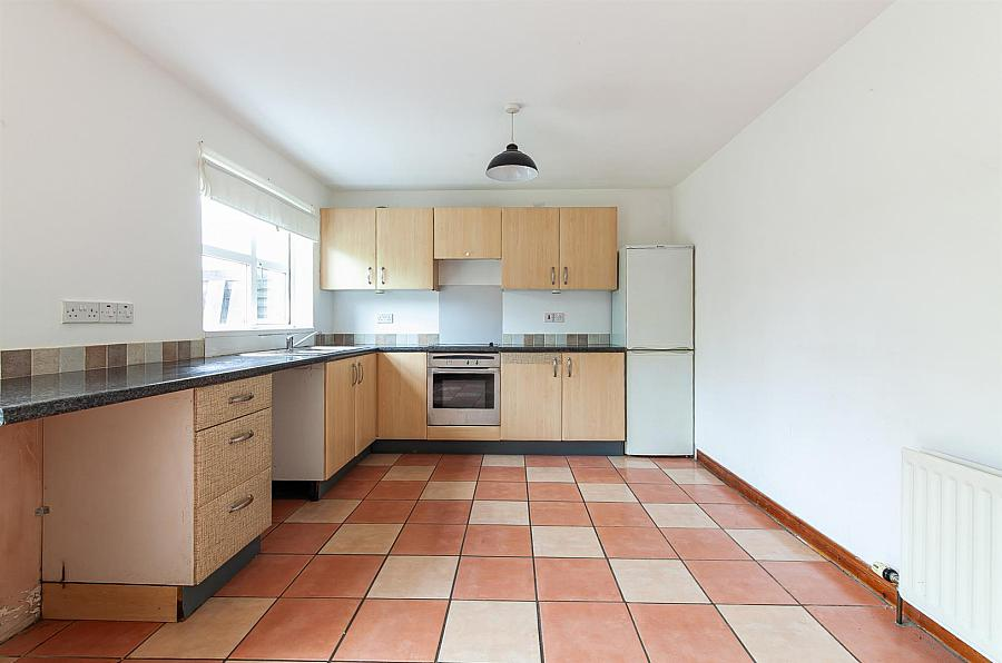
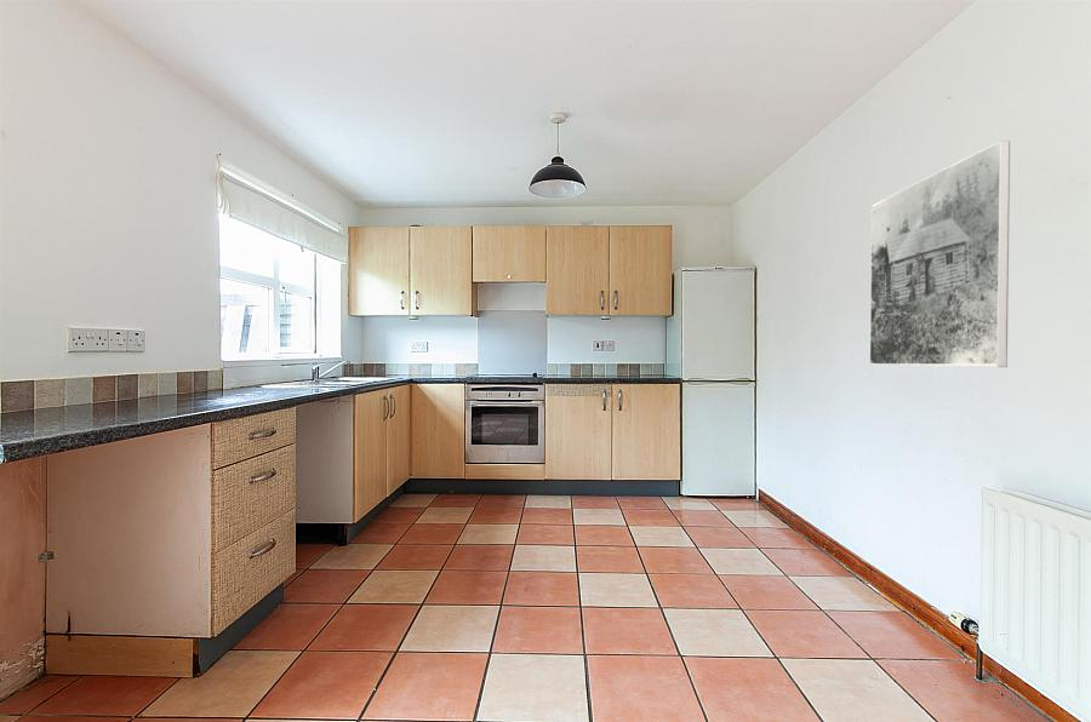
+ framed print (927, 271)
